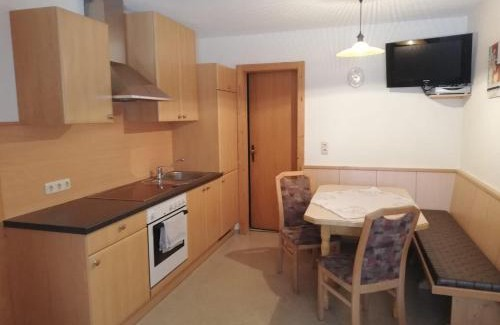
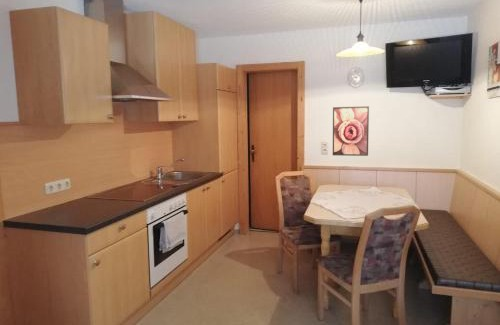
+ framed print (350, 131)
